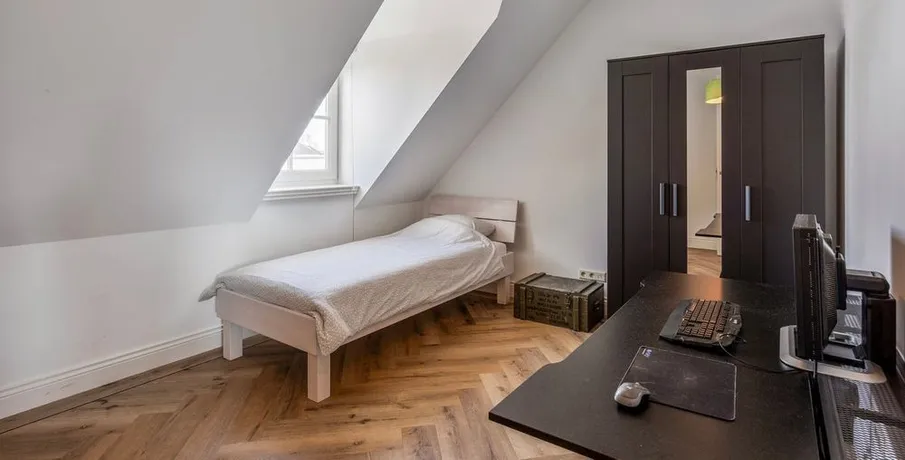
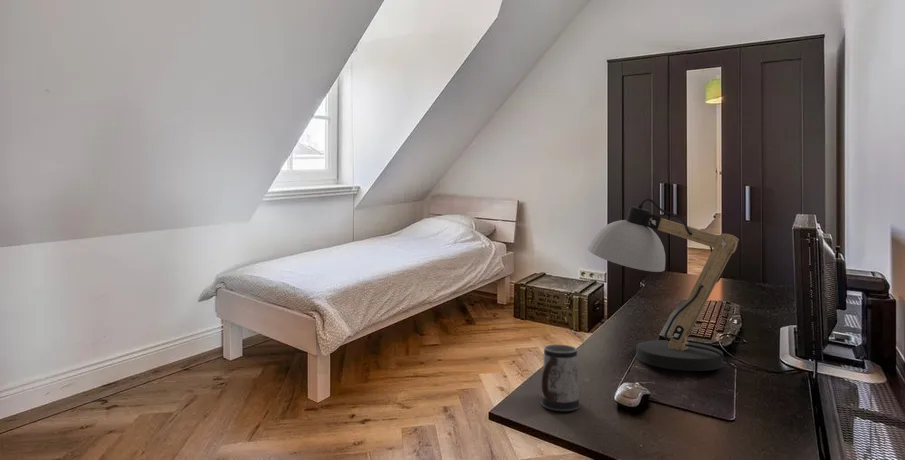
+ desk lamp (661, 271)
+ mug (556, 378)
